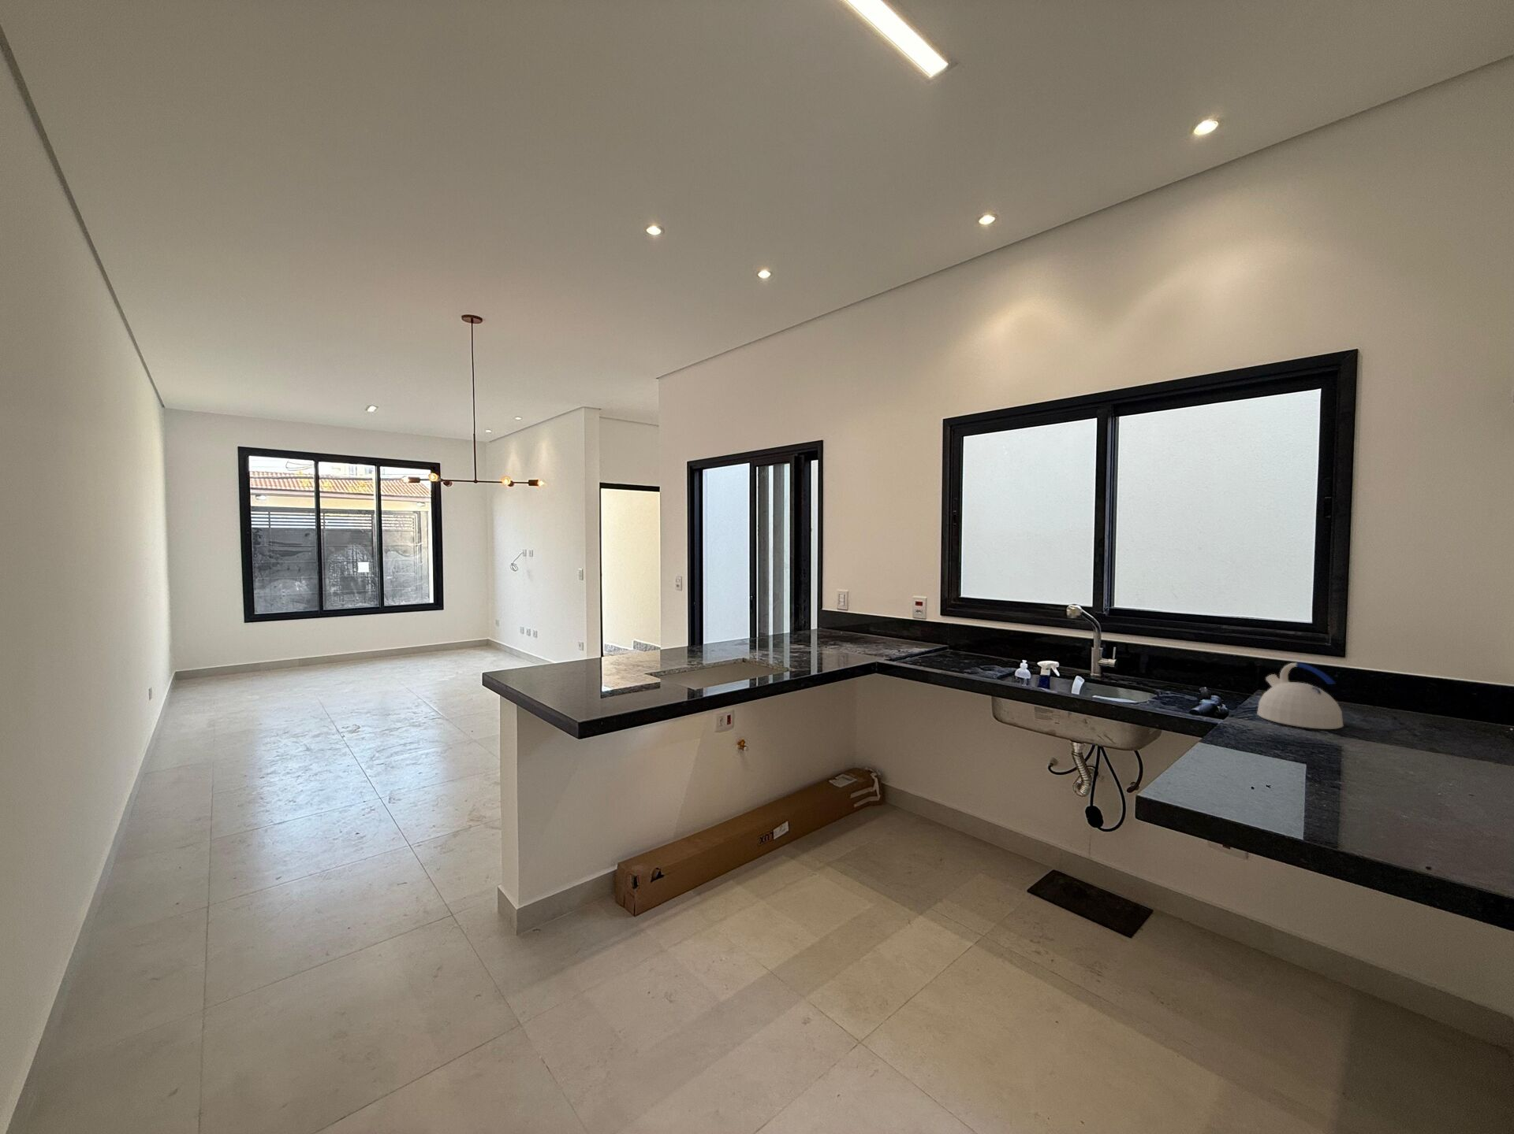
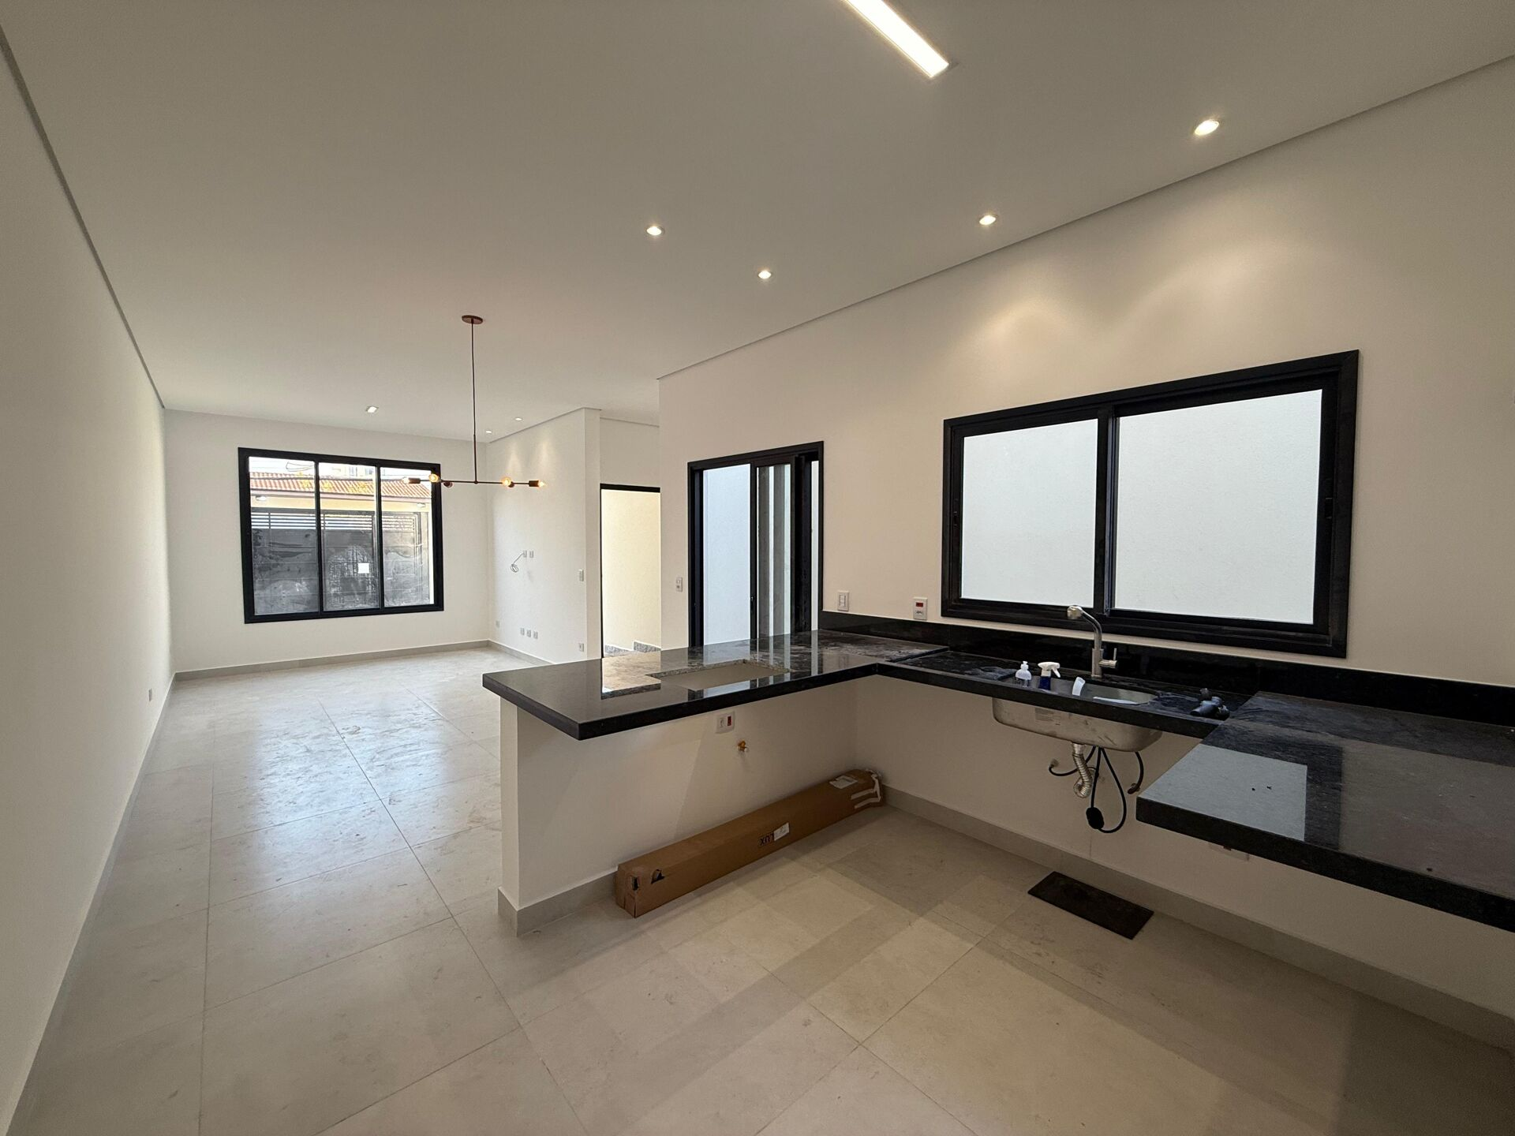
- kettle (1298, 691)
